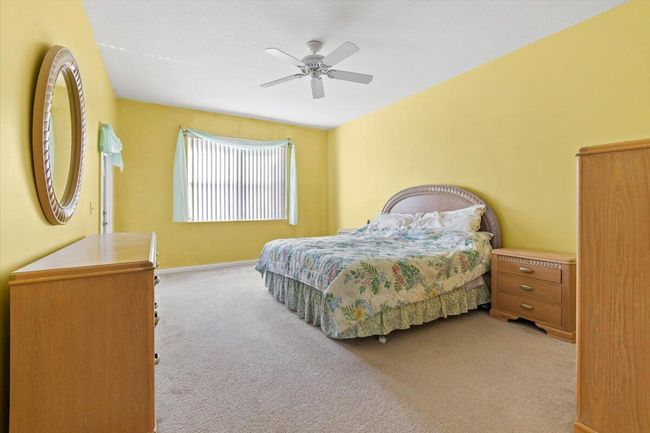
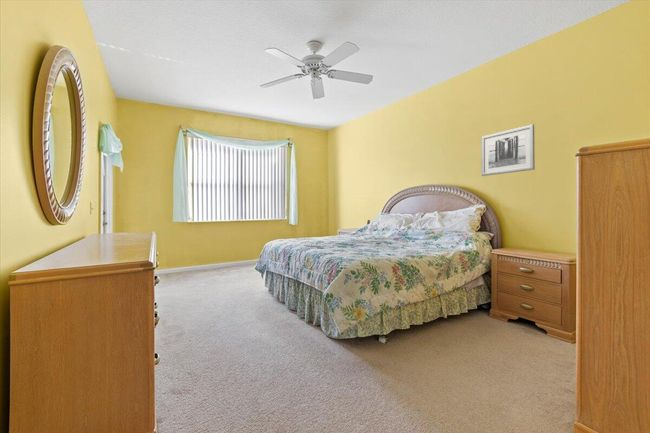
+ wall art (506, 152)
